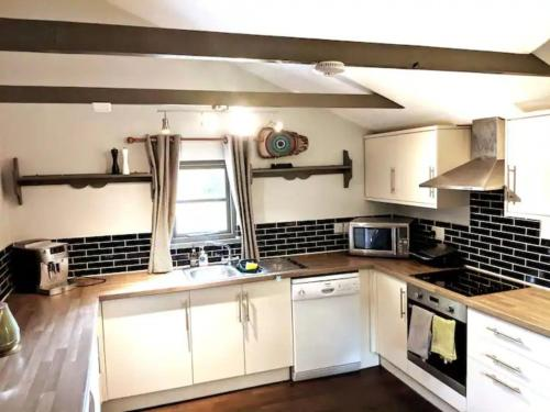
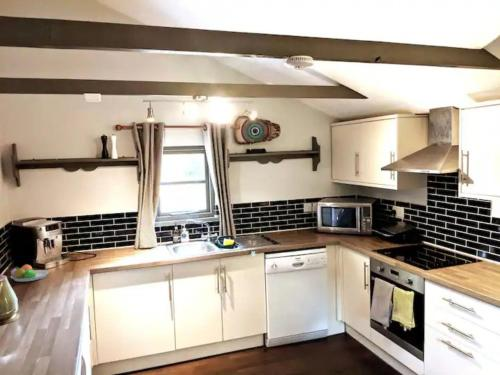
+ fruit bowl (29, 271)
